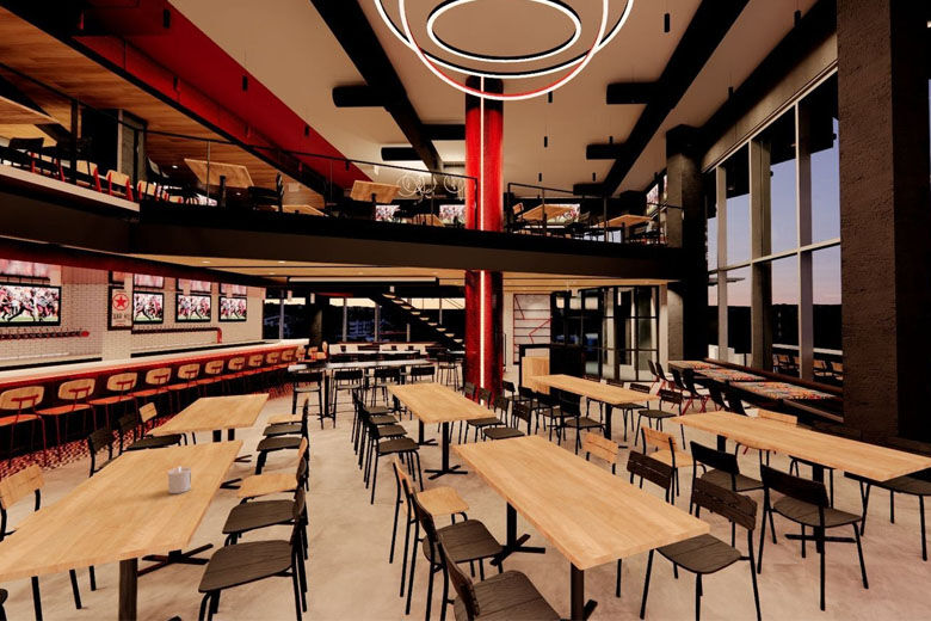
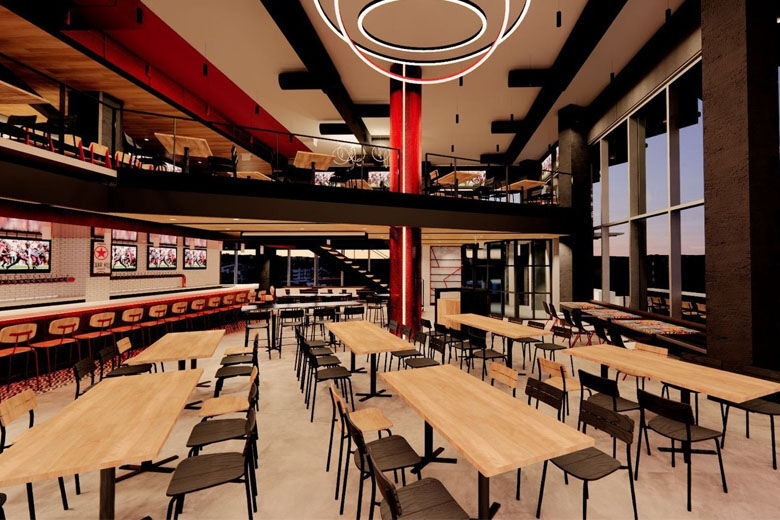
- candle (179, 478)
